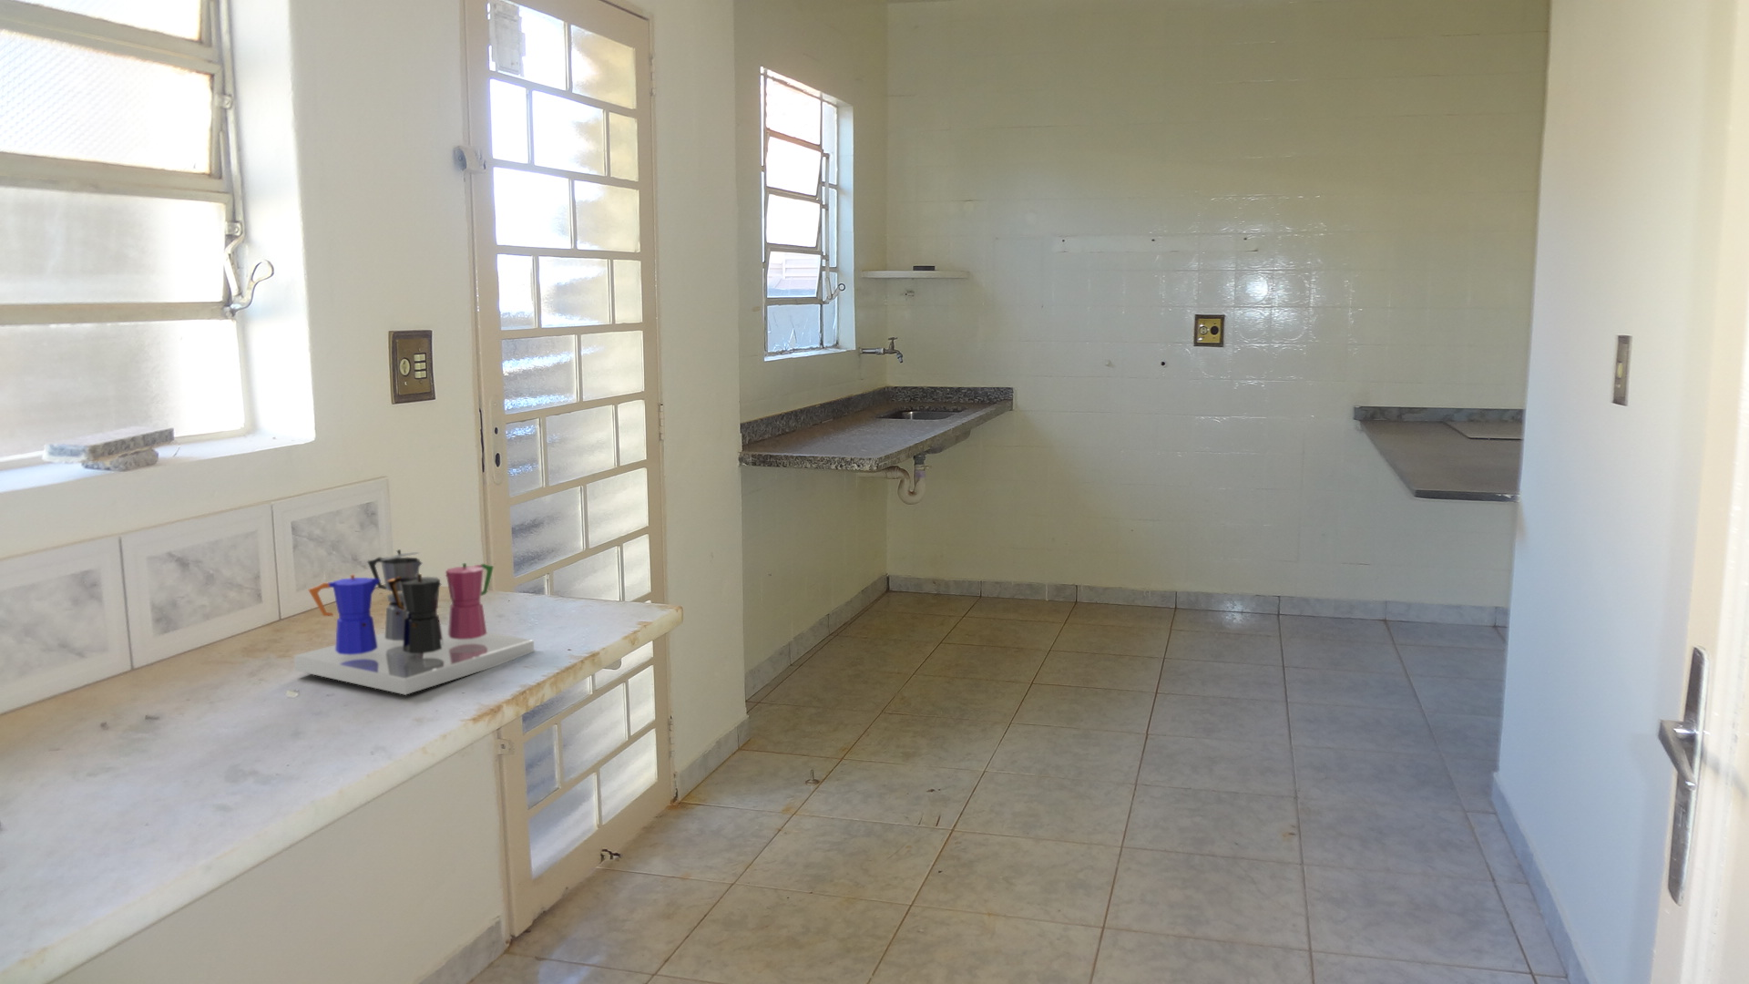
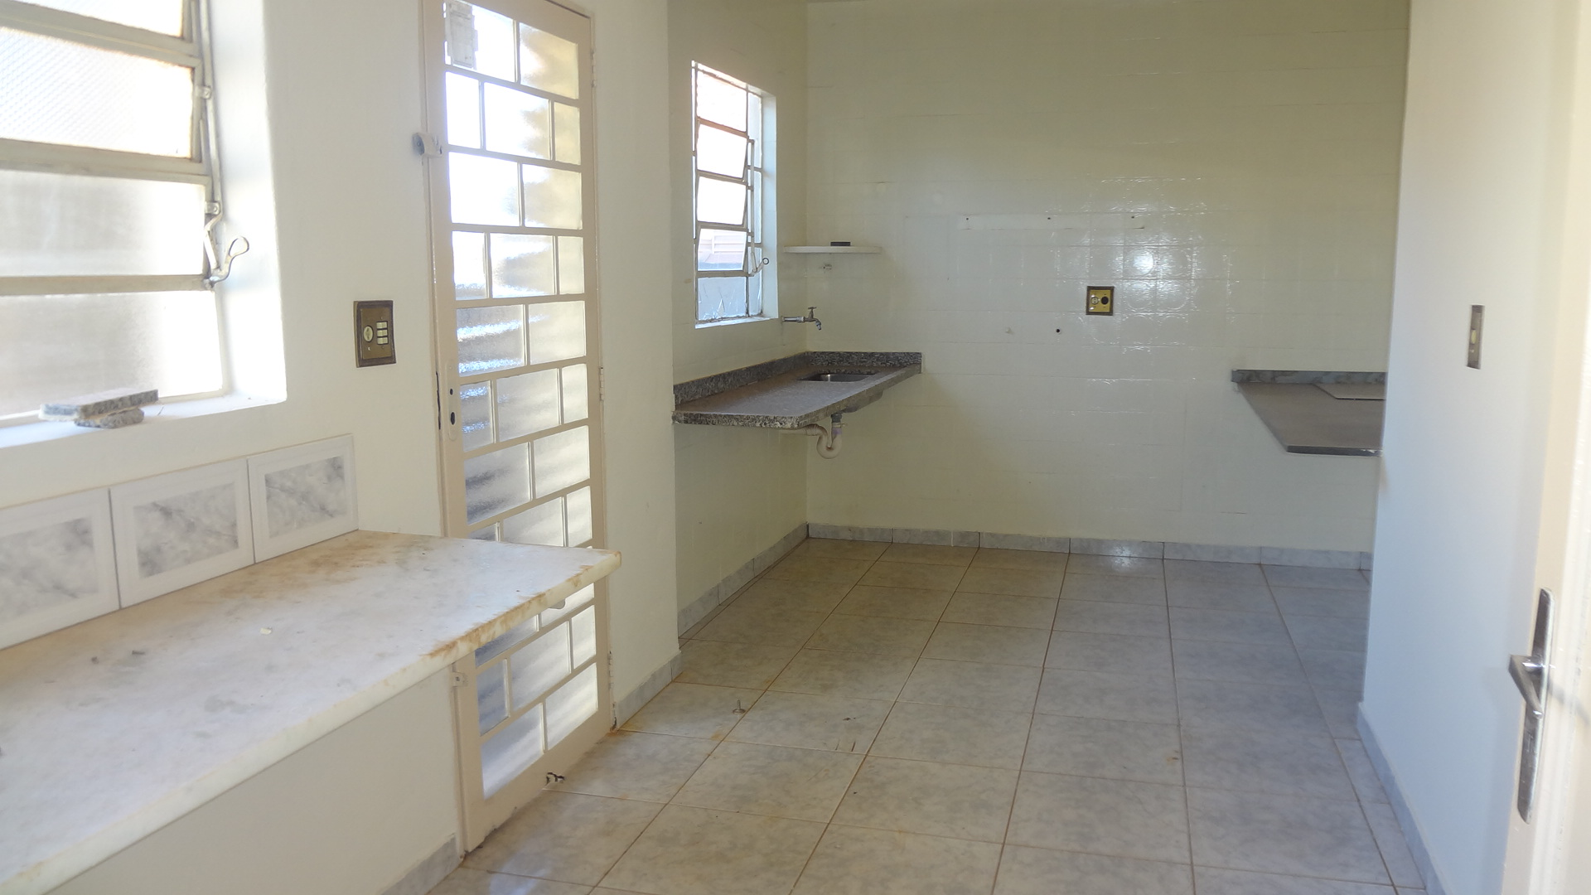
- coffee maker (414, 608)
